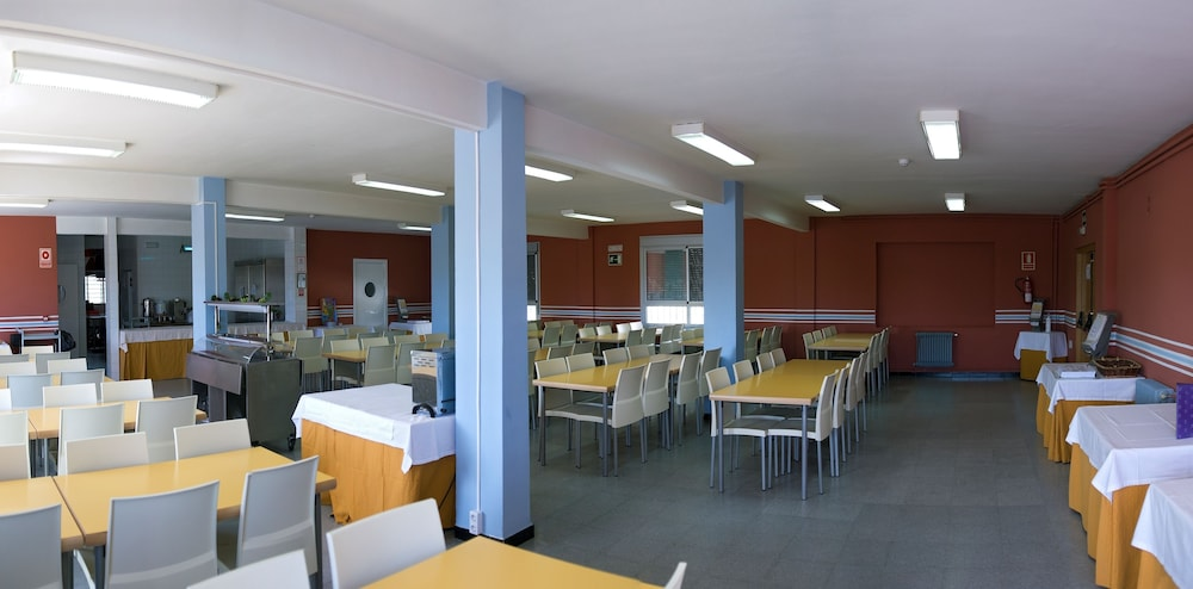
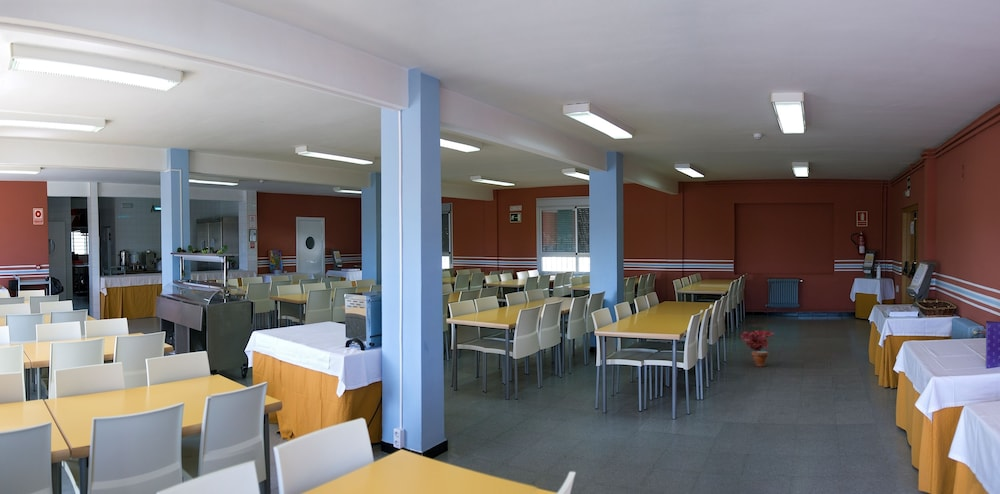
+ potted plant (757, 347)
